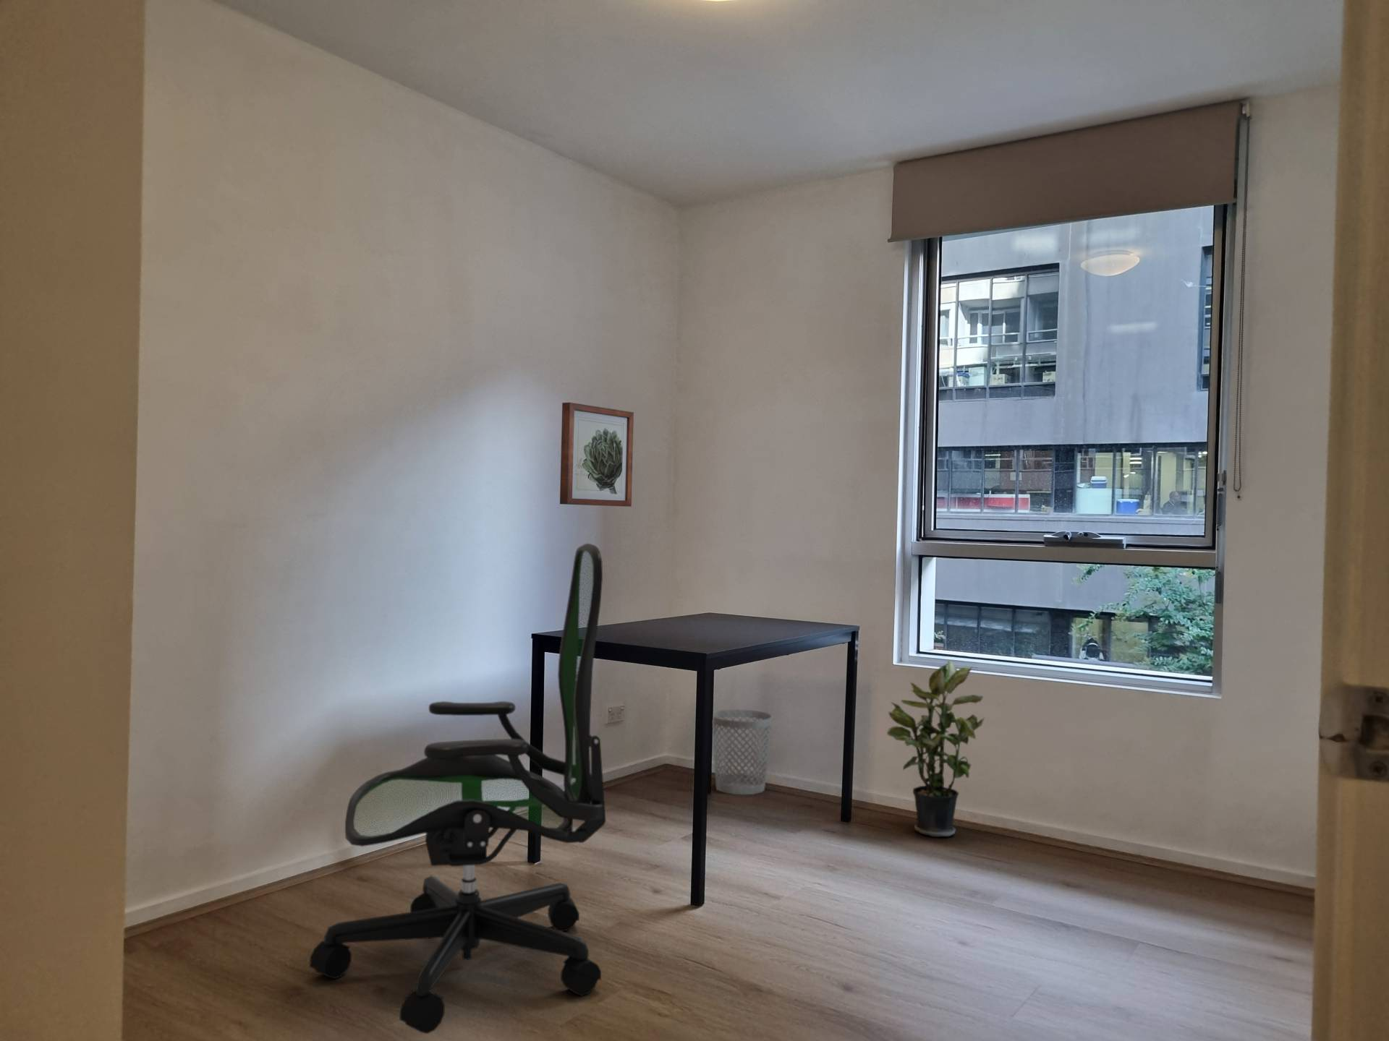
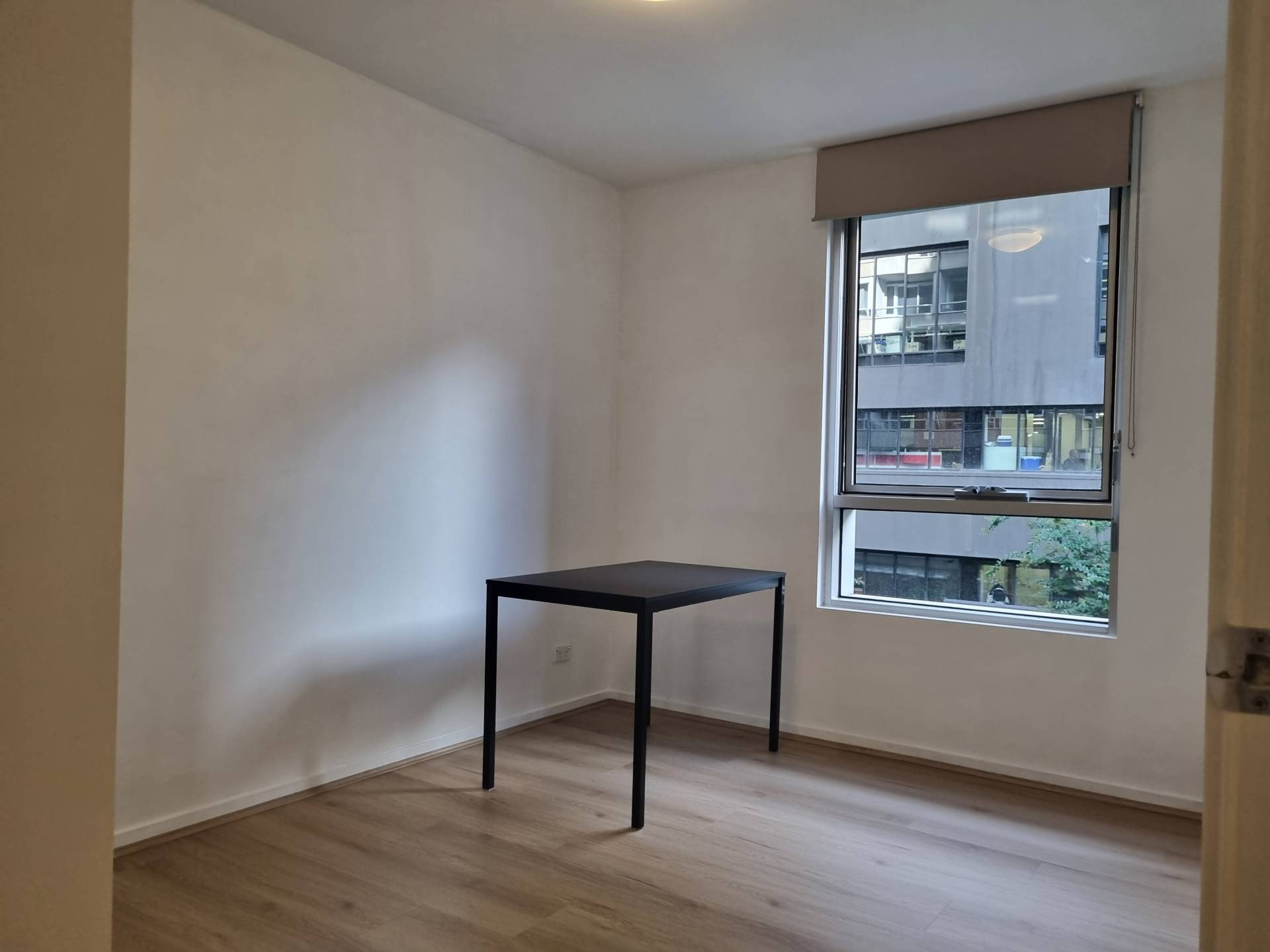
- wastebasket (740, 752)
- potted plant (935, 746)
- wall art (597, 456)
- office chair (460, 753)
